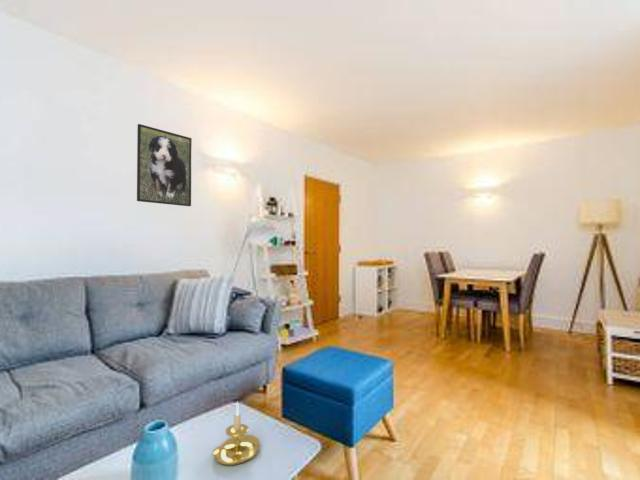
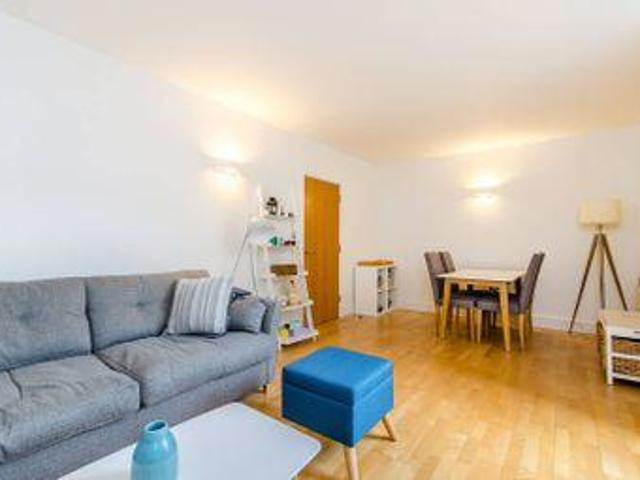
- candle holder (234, 429)
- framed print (165, 167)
